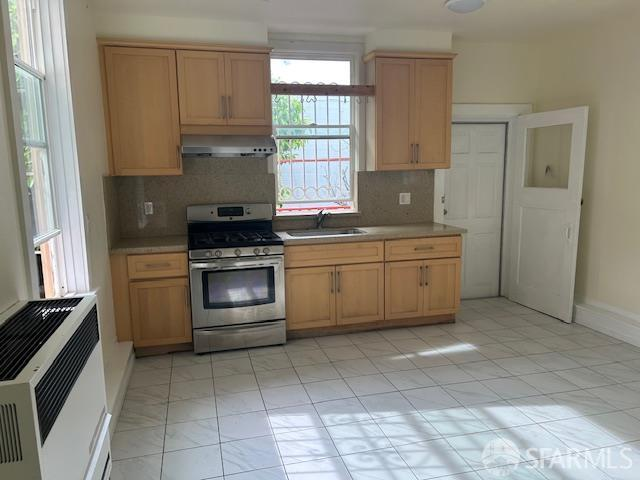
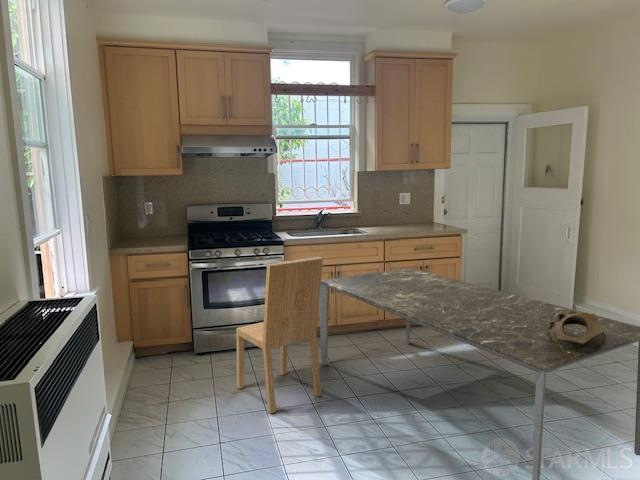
+ dining table (454, 338)
+ dining chair (277, 325)
+ decorative bowl (574, 323)
